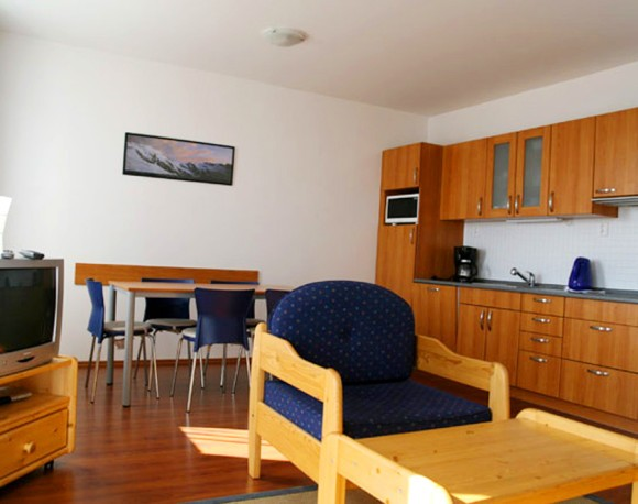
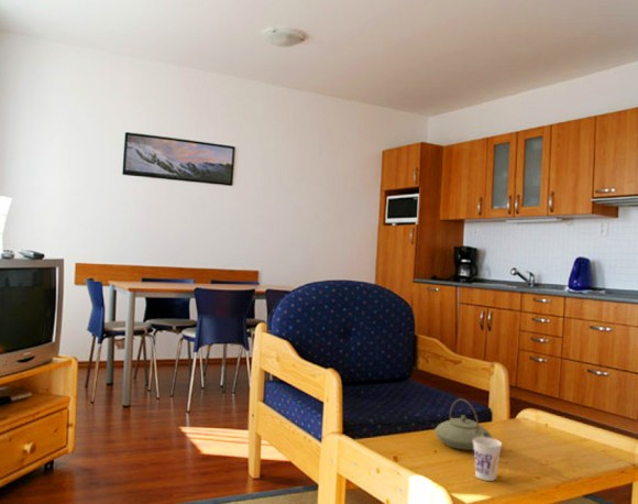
+ cup (486, 459)
+ teapot (465, 423)
